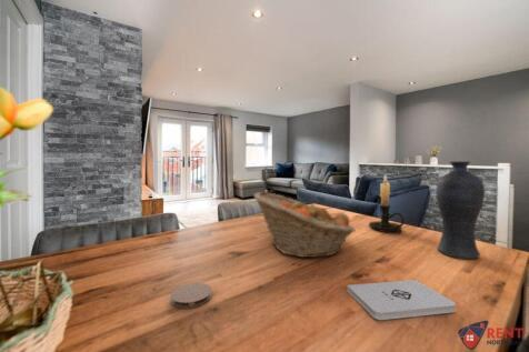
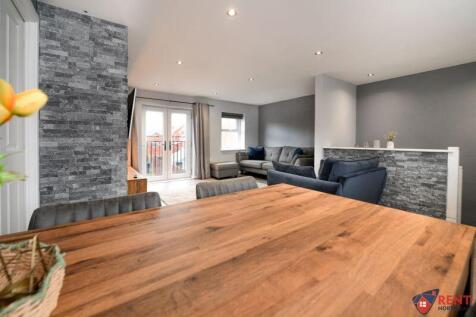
- notepad (398, 296)
- coaster (191, 294)
- candle holder (388, 202)
- vase (459, 208)
- fruit basket (300, 218)
